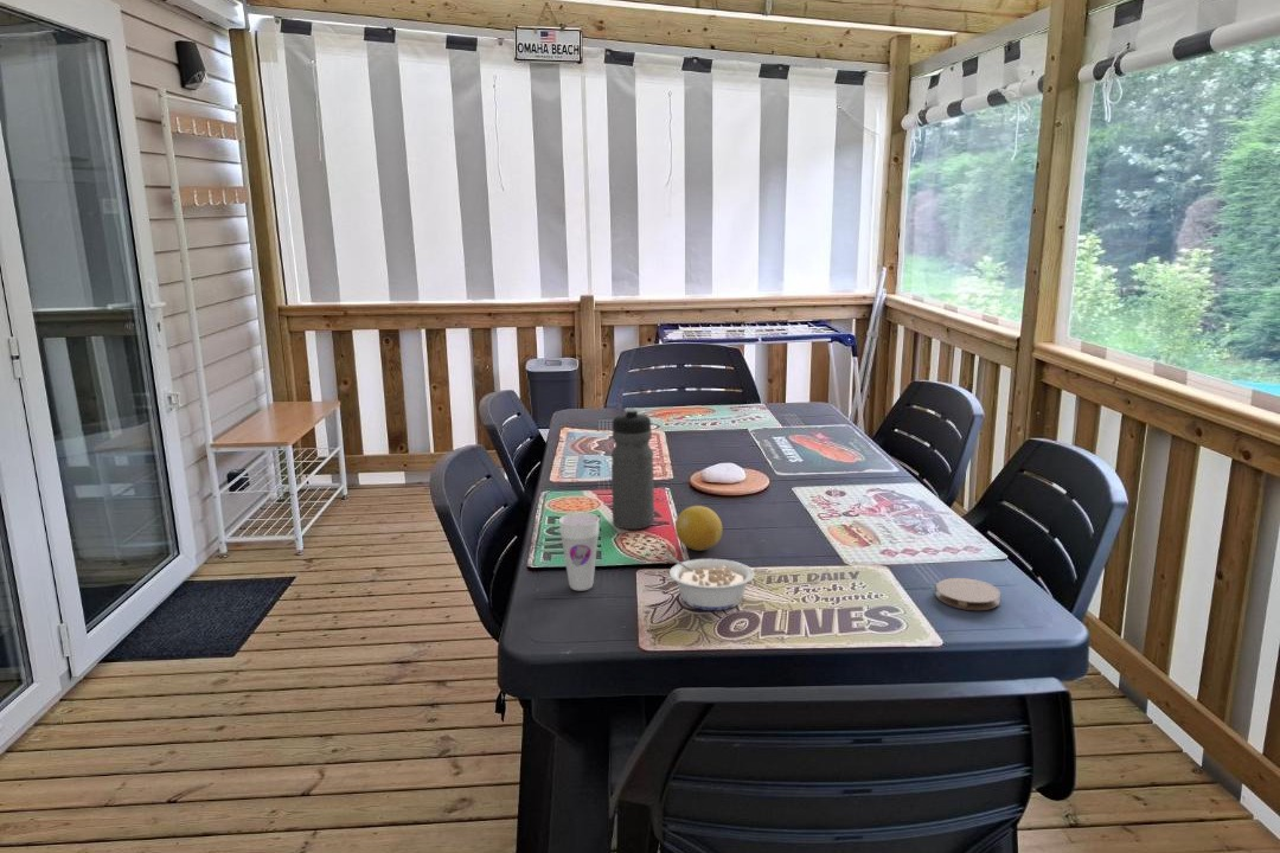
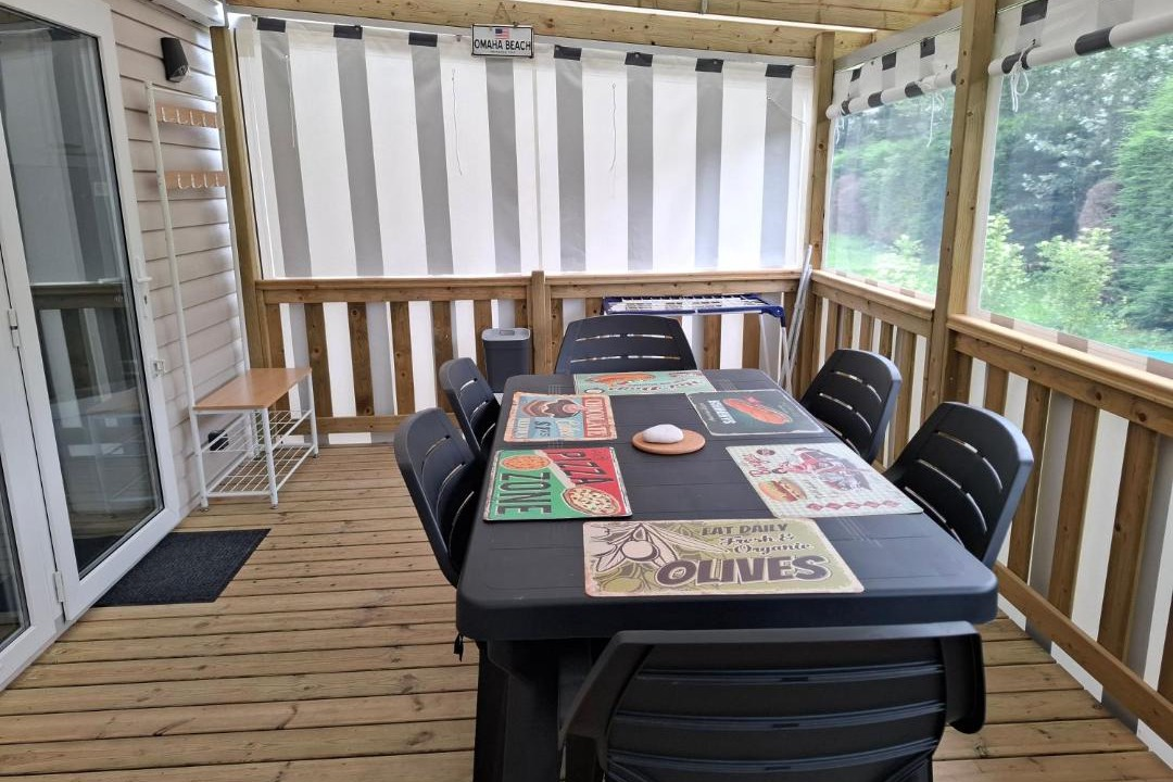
- cup (580, 552)
- water bottle (632, 466)
- legume (708, 583)
- fruit (698, 527)
- coaster (967, 594)
